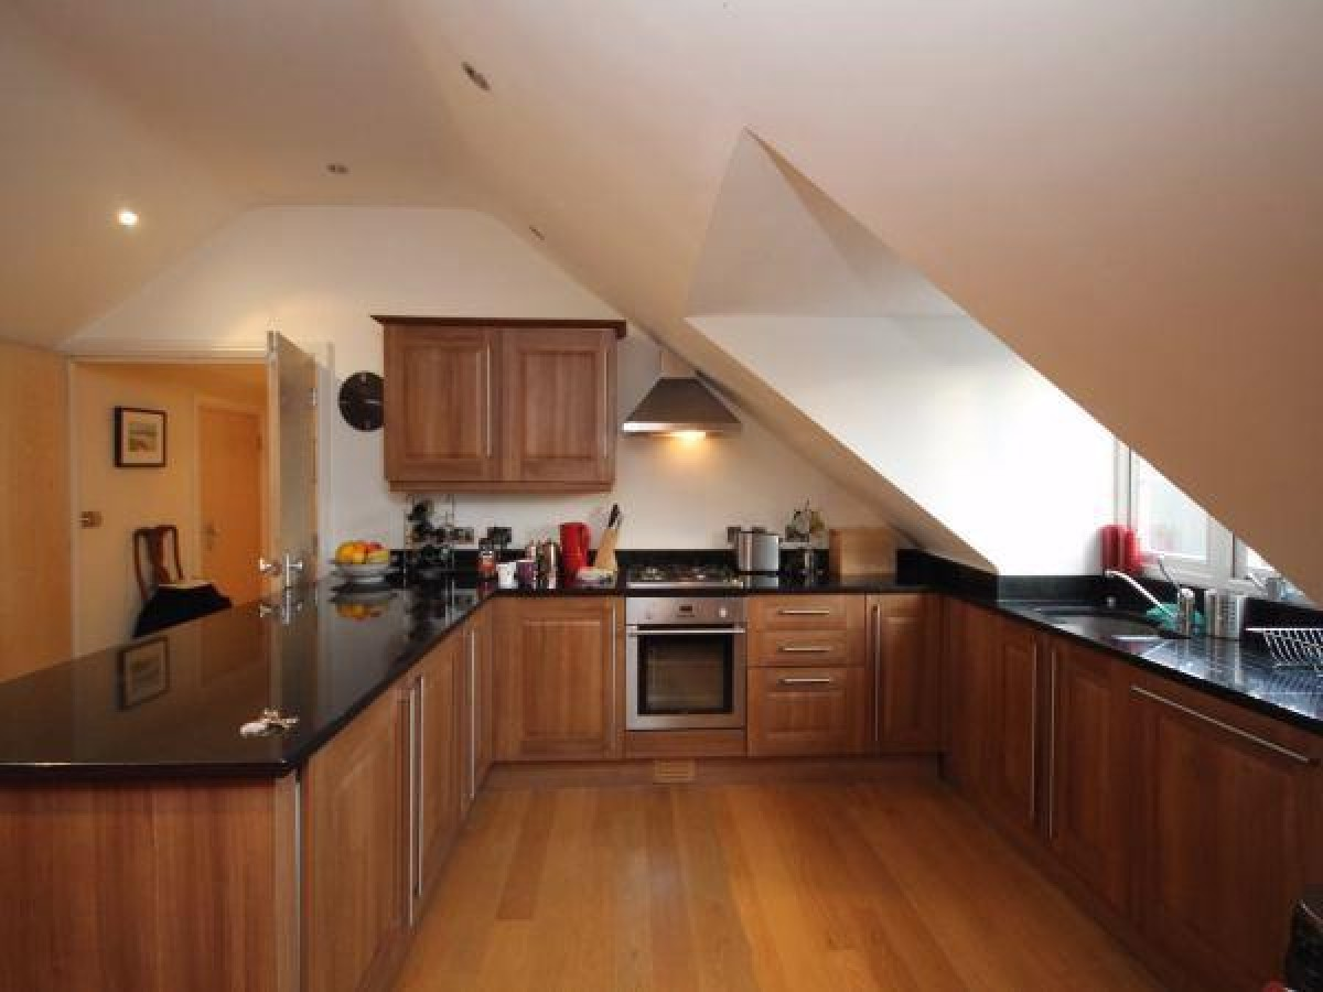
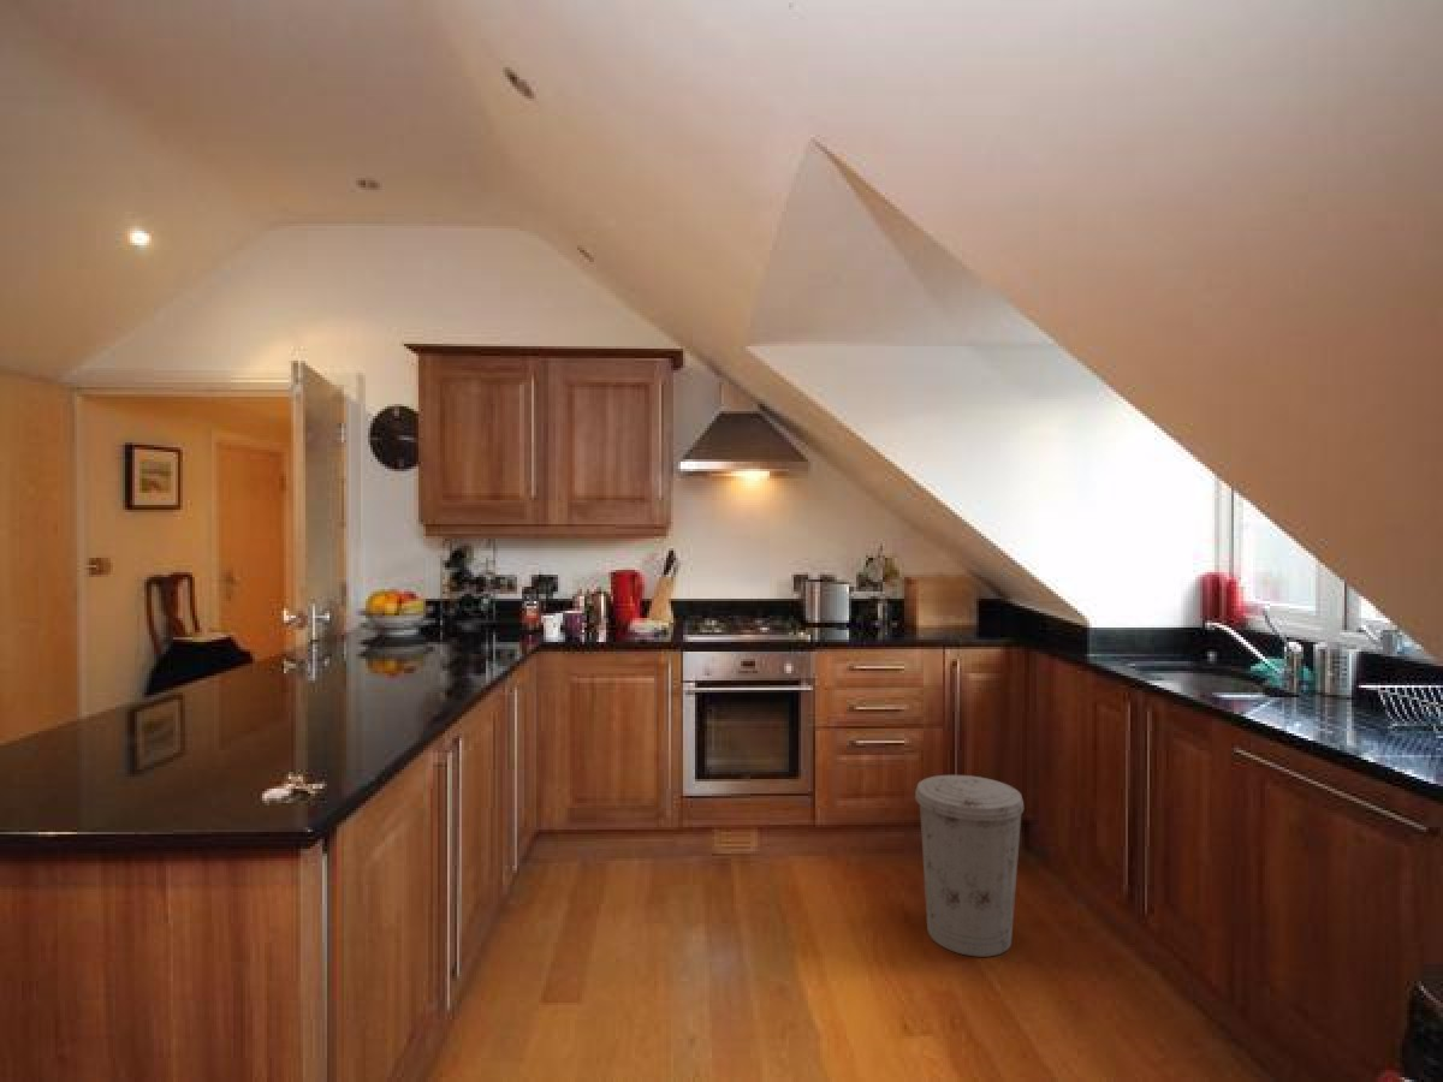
+ trash can (967, 858)
